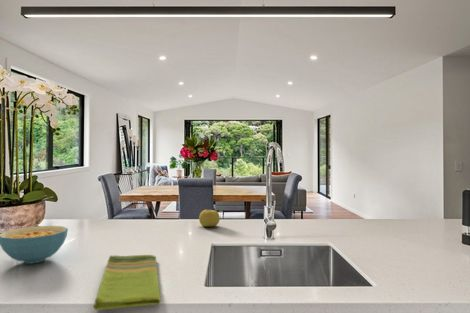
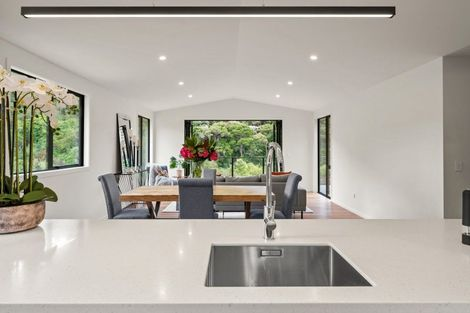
- fruit (209, 218)
- dish towel (130, 276)
- cereal bowl (34, 246)
